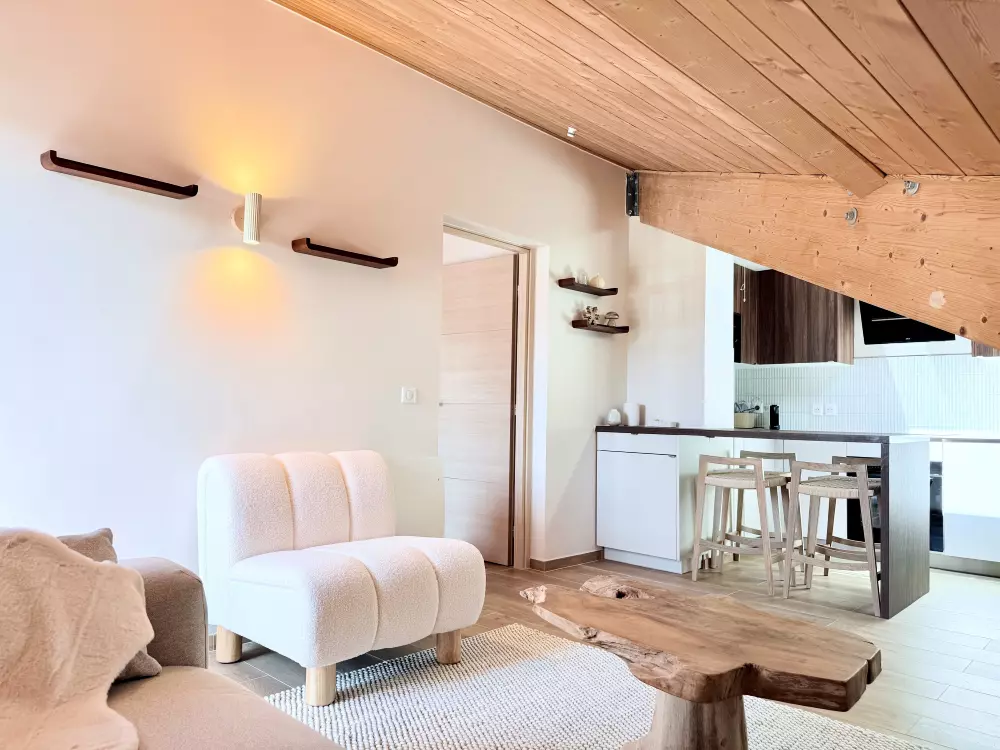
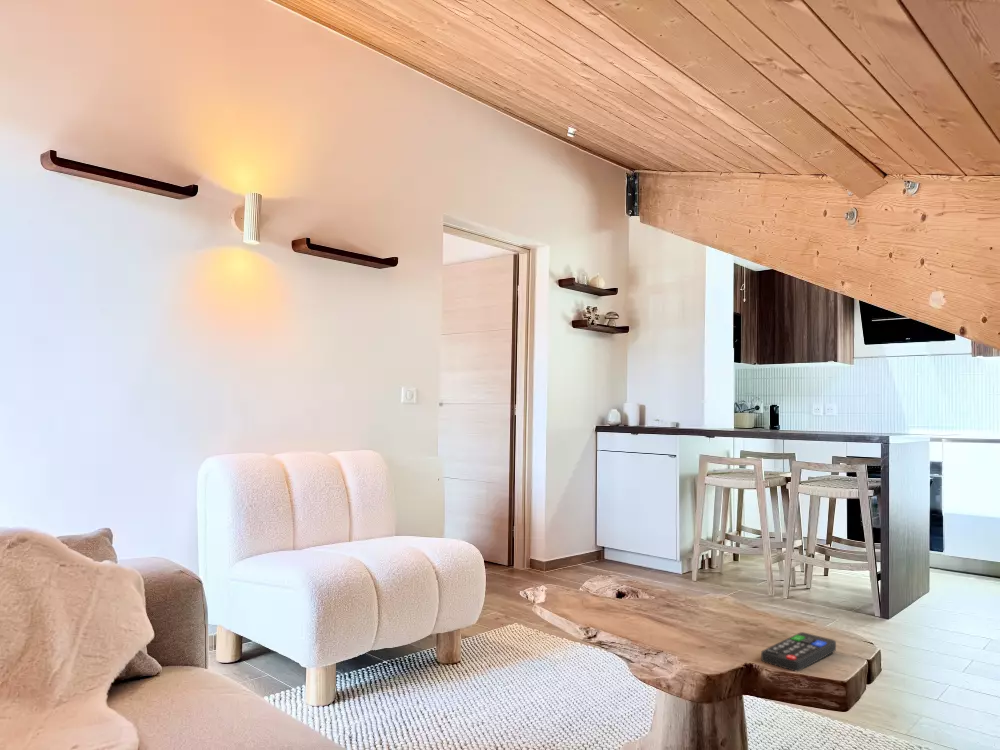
+ remote control (799, 650)
